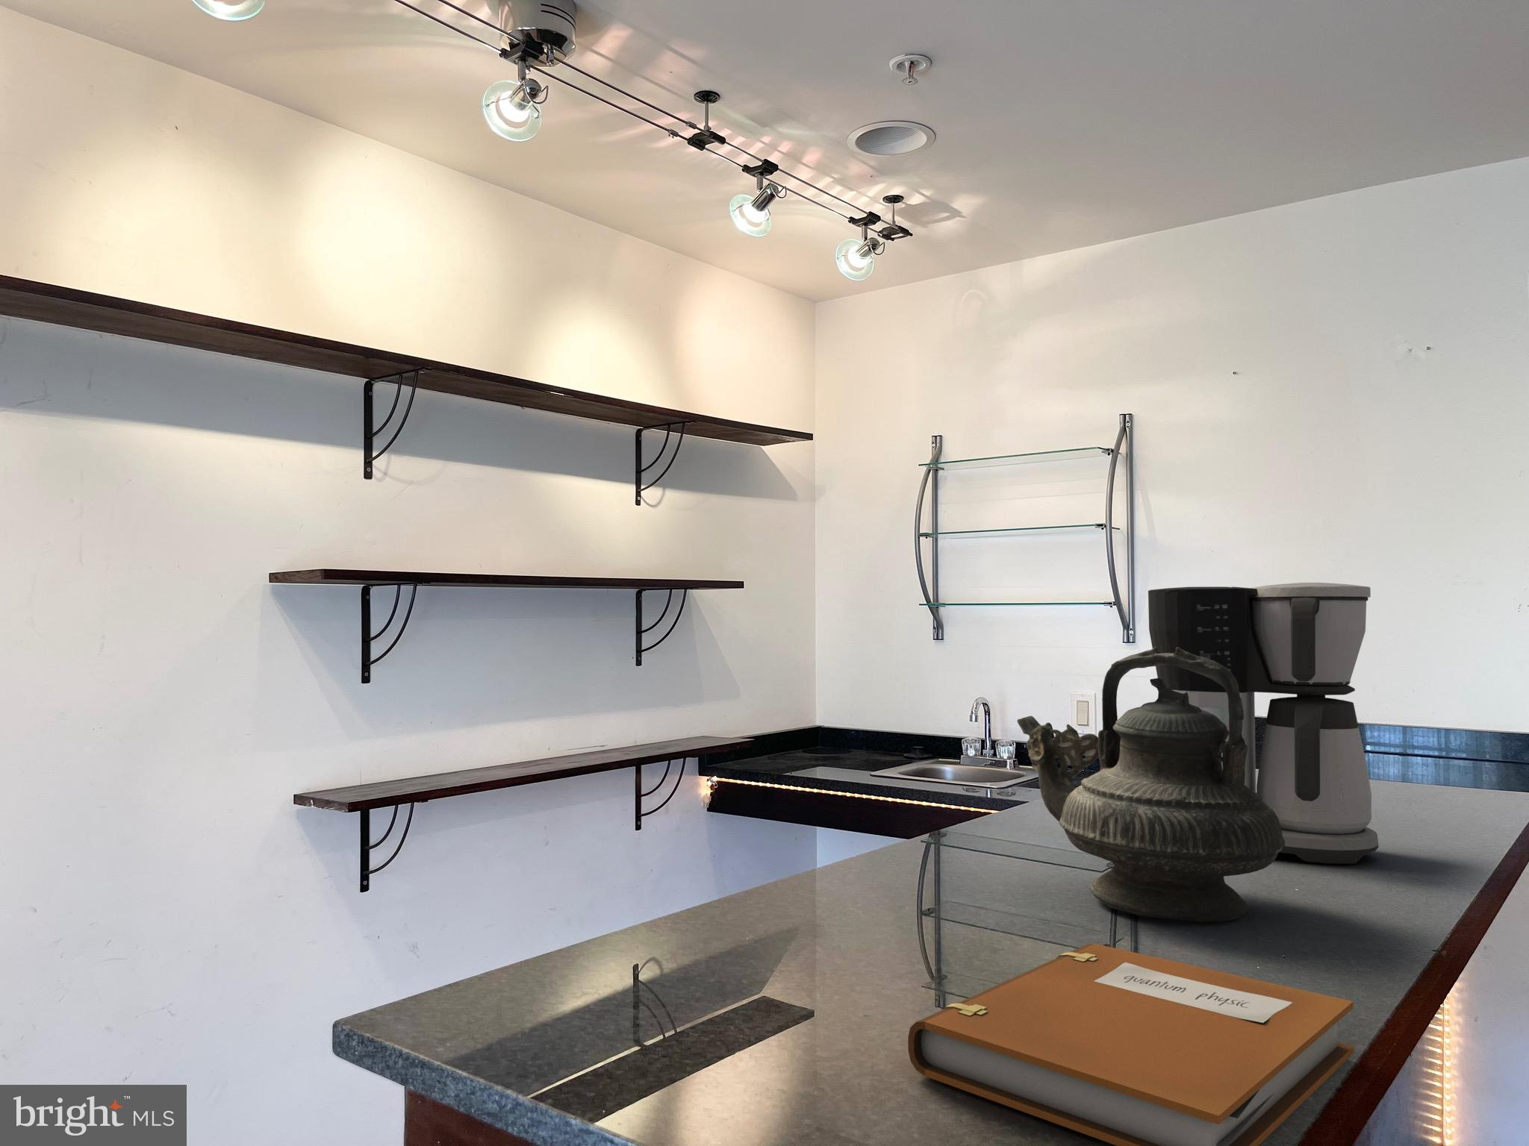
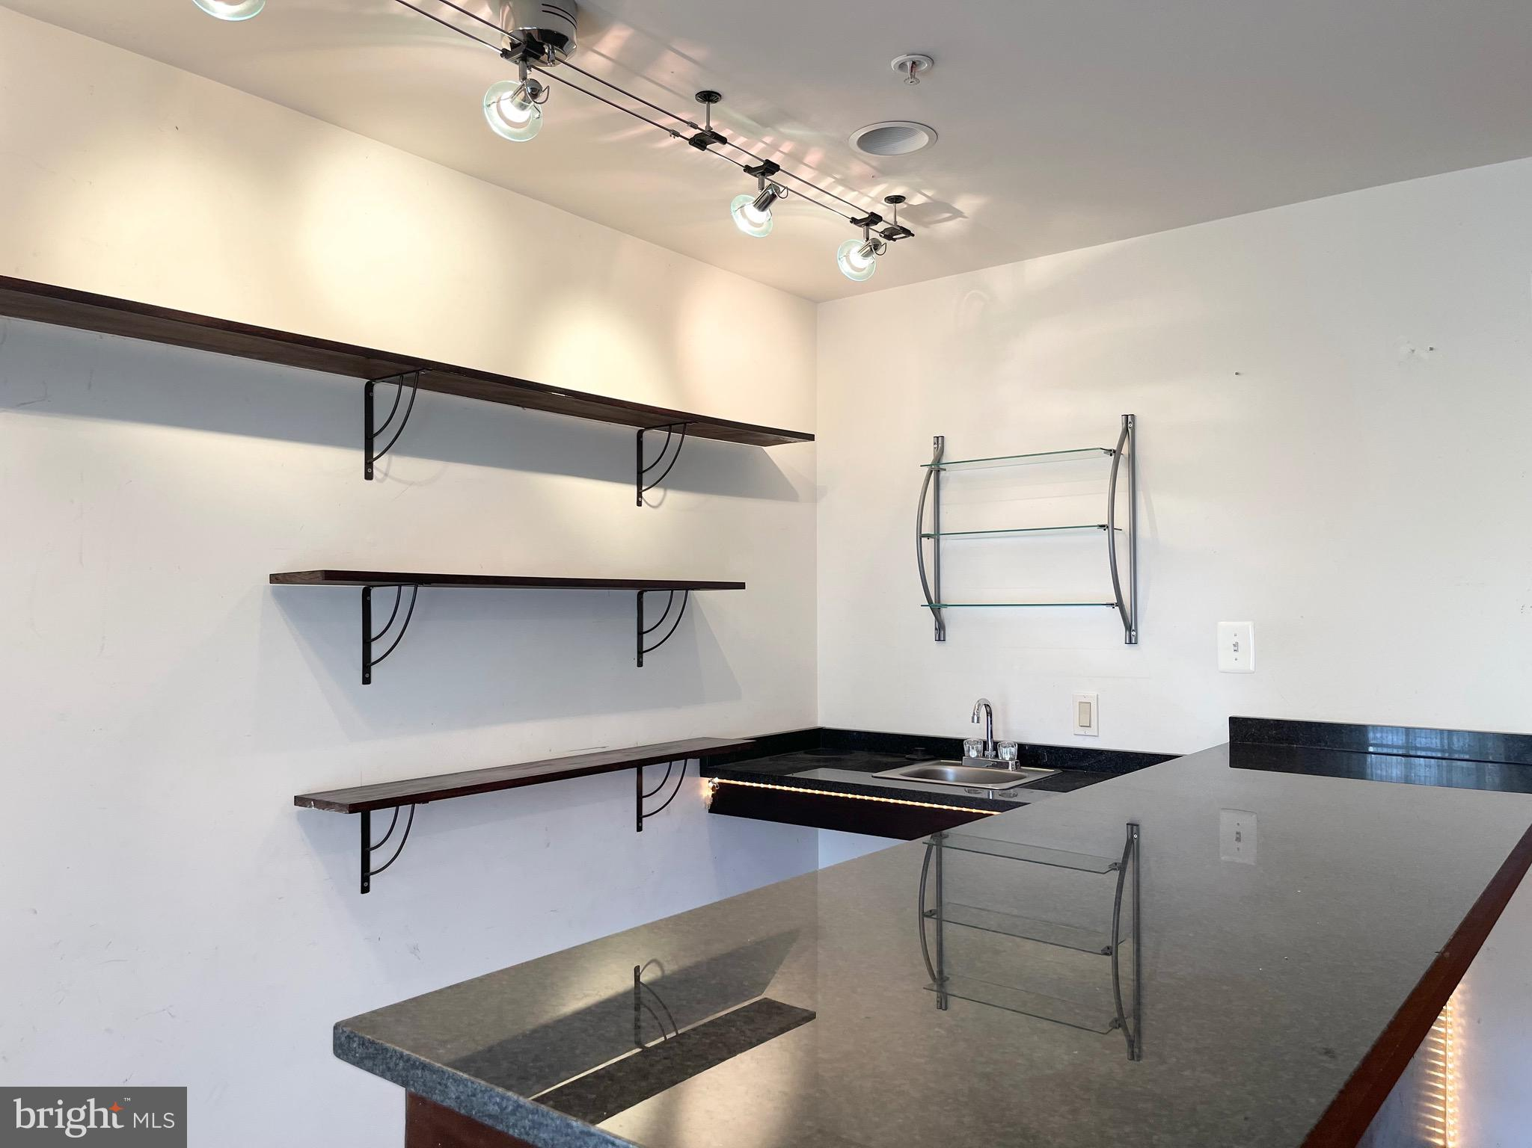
- coffee maker (1255, 715)
- teapot (1135, 770)
- notebook (1139, 1032)
